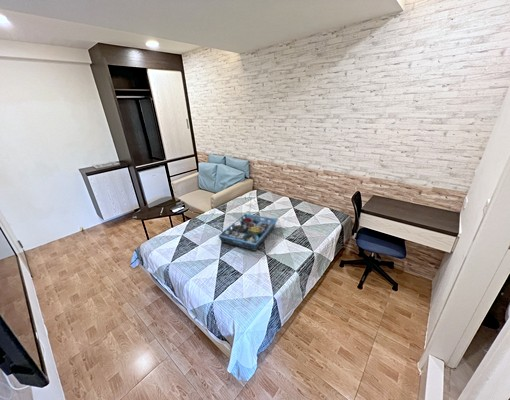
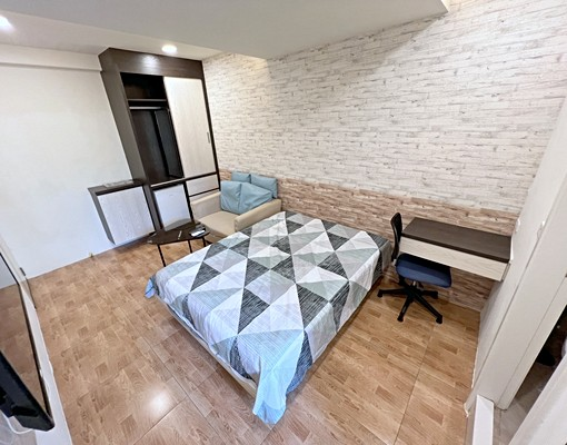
- serving tray (250, 229)
